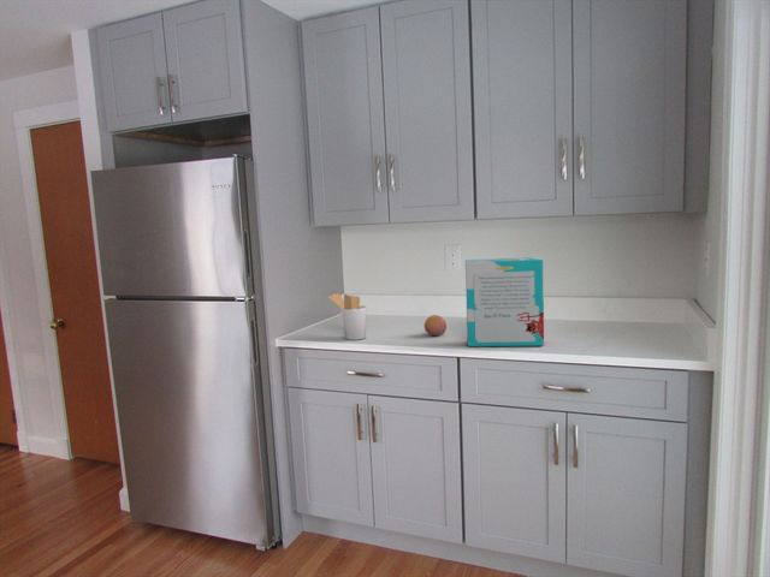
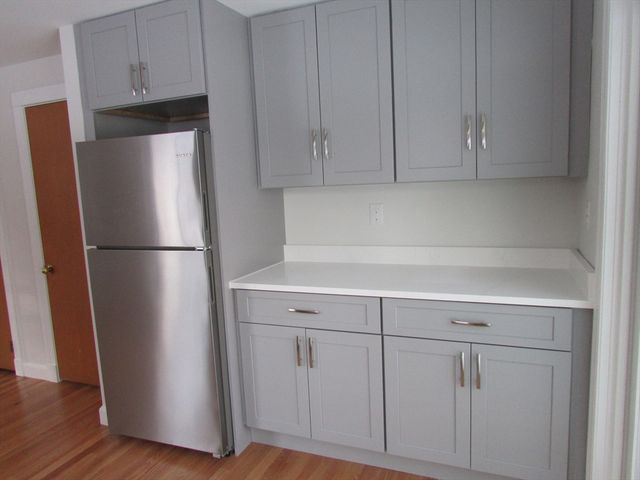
- cereal box (503, 302)
- utensil holder (348, 315)
- fruit (436, 325)
